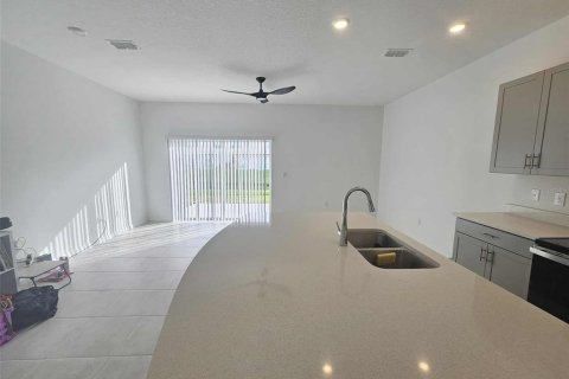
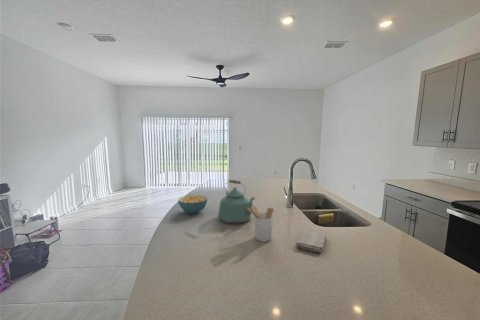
+ kettle (237, 200)
+ washcloth (311, 239)
+ utensil holder (259, 222)
+ cereal bowl (193, 205)
